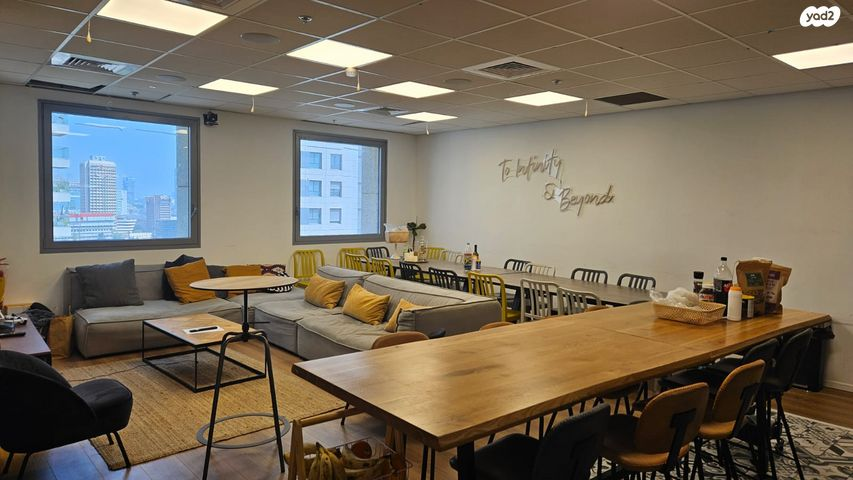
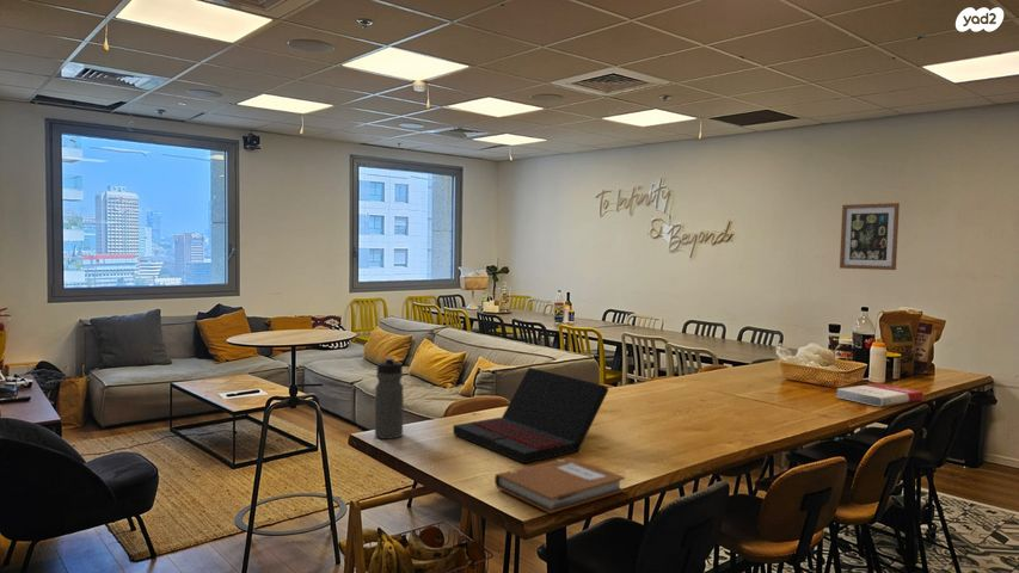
+ notebook (560, 481)
+ water bottle (388, 396)
+ wall art (868, 236)
+ laptop (529, 409)
+ book (879, 394)
